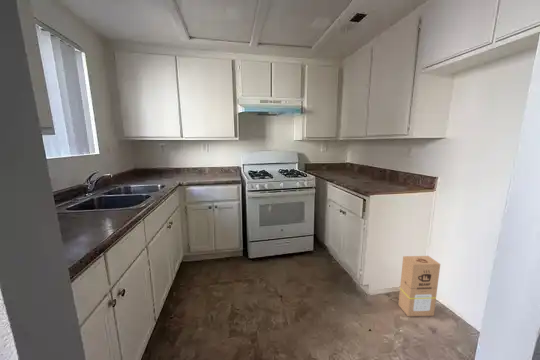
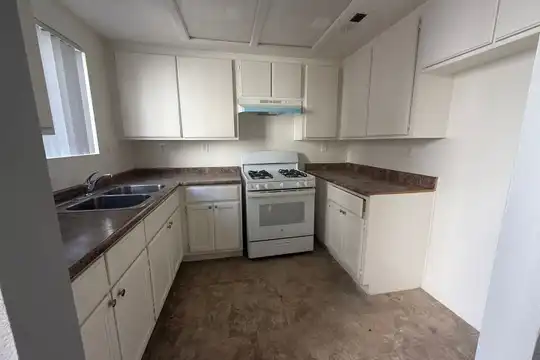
- cardboard box (418, 285)
